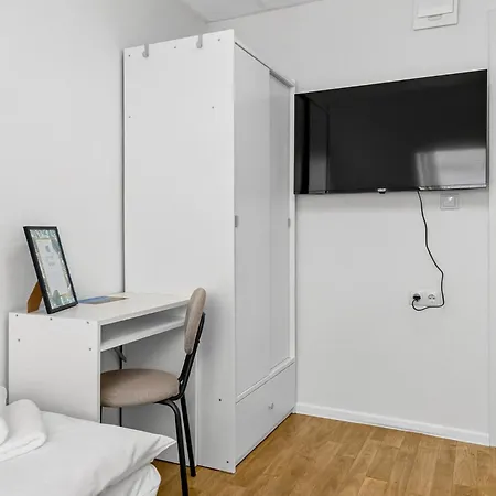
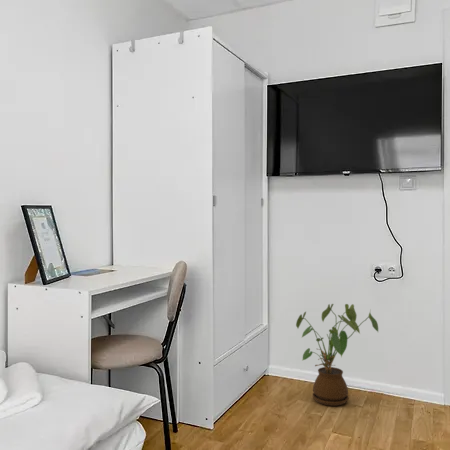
+ house plant (335, 354)
